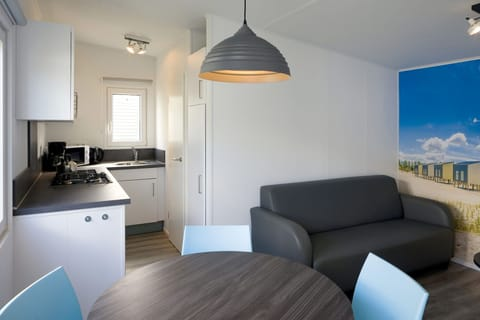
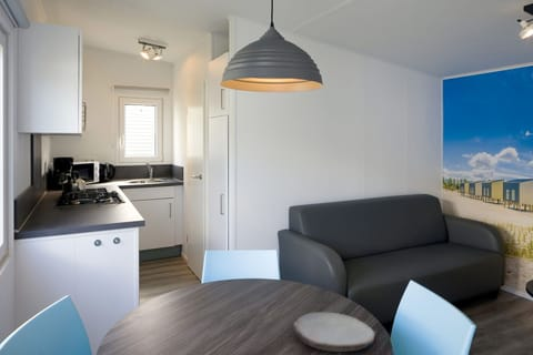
+ plate (333, 332)
